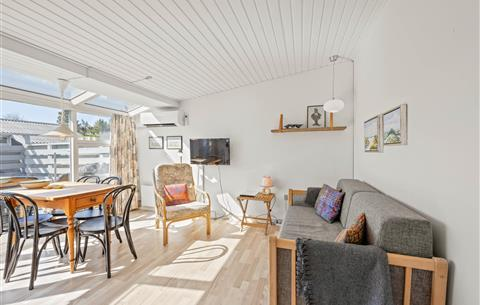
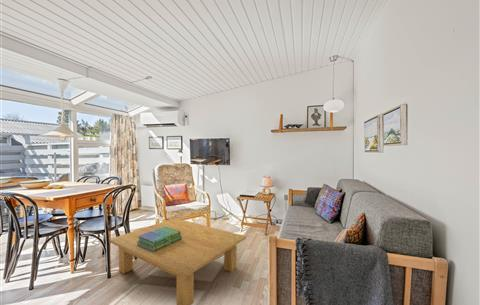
+ stack of books (159, 237)
+ coffee table (178, 253)
